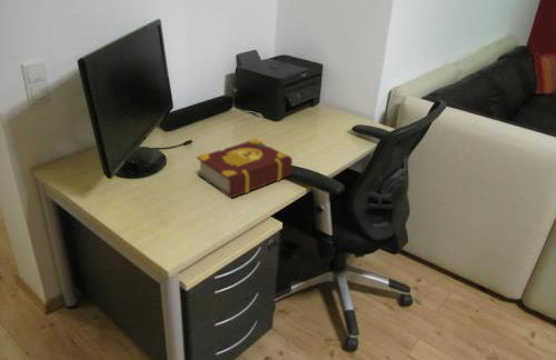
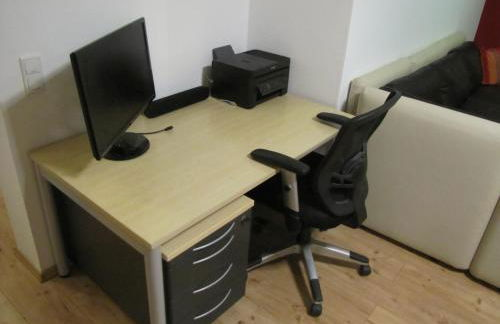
- book (246, 166)
